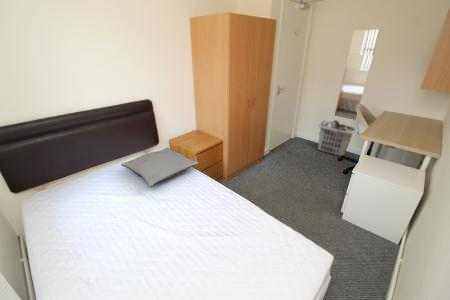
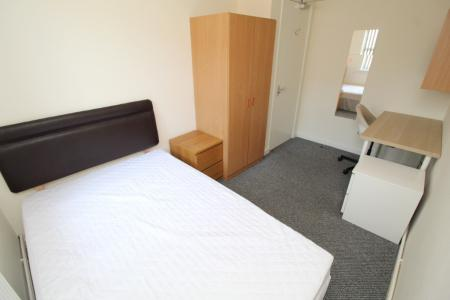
- pillow (160, 163)
- clothes hamper (334, 136)
